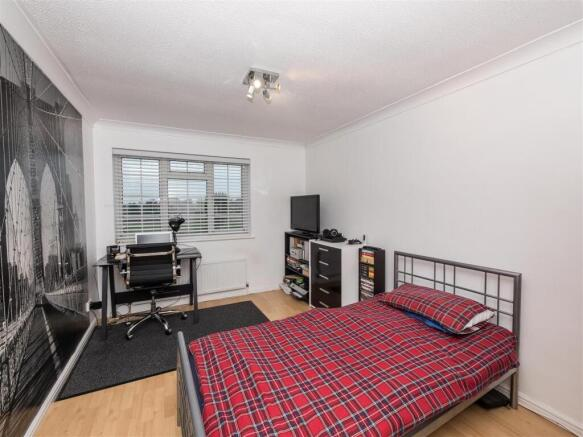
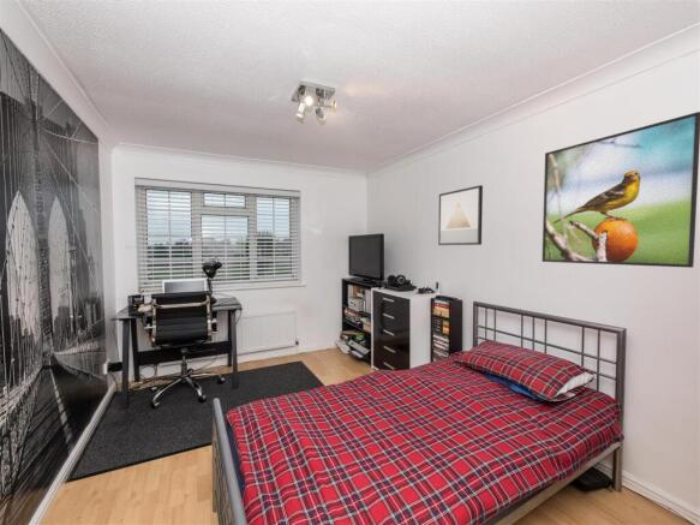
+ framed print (606, 201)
+ wall art (459, 217)
